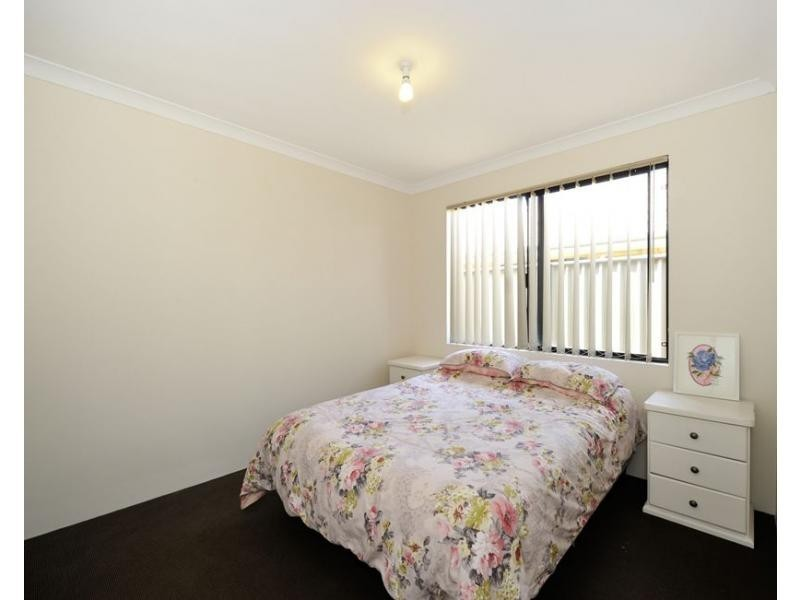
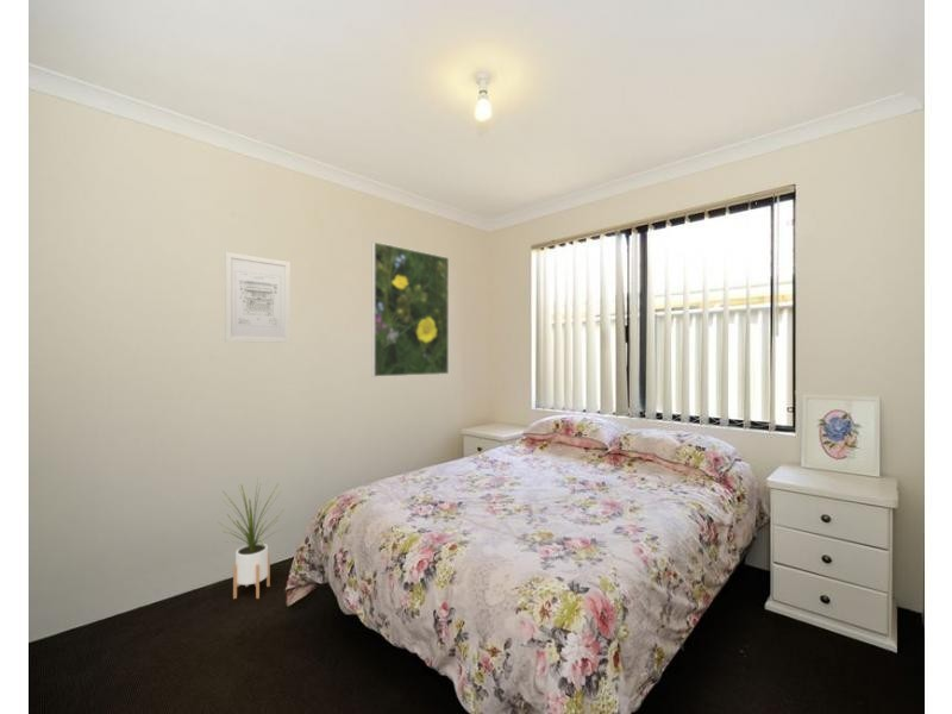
+ house plant (252, 534)
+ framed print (413, 312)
+ wall art (258, 299)
